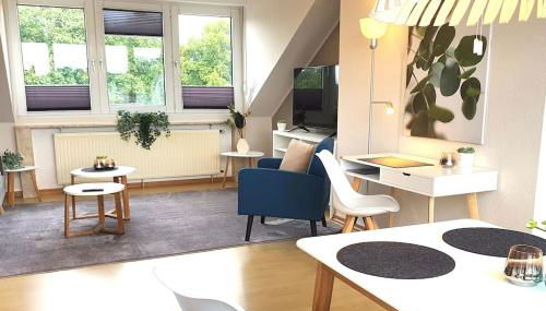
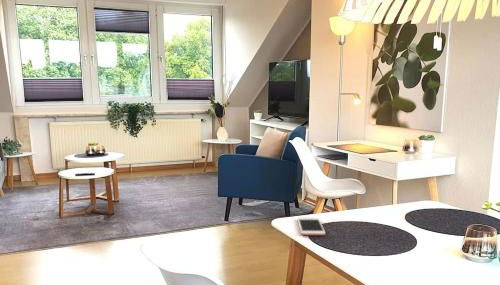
+ cell phone (310, 225)
